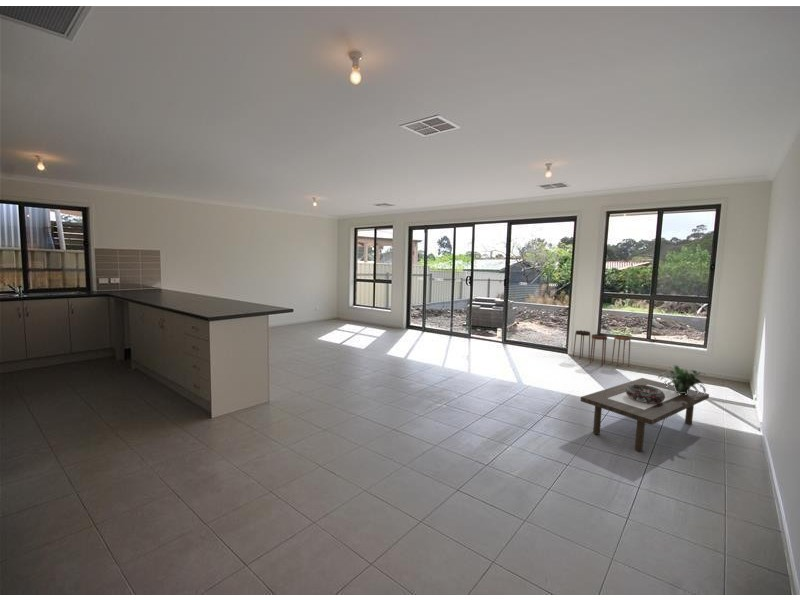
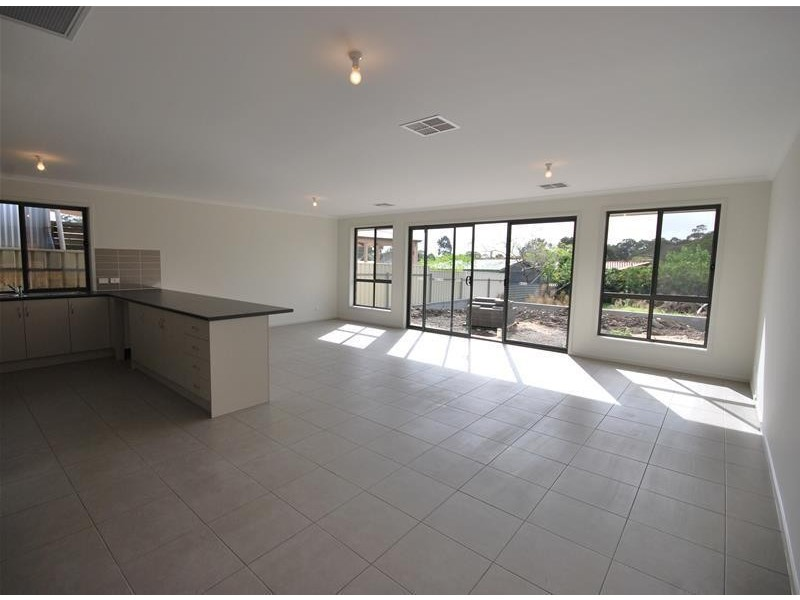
- decorative bowl (644, 393)
- side table (602, 348)
- coffee table (644, 411)
- potted plant (680, 378)
